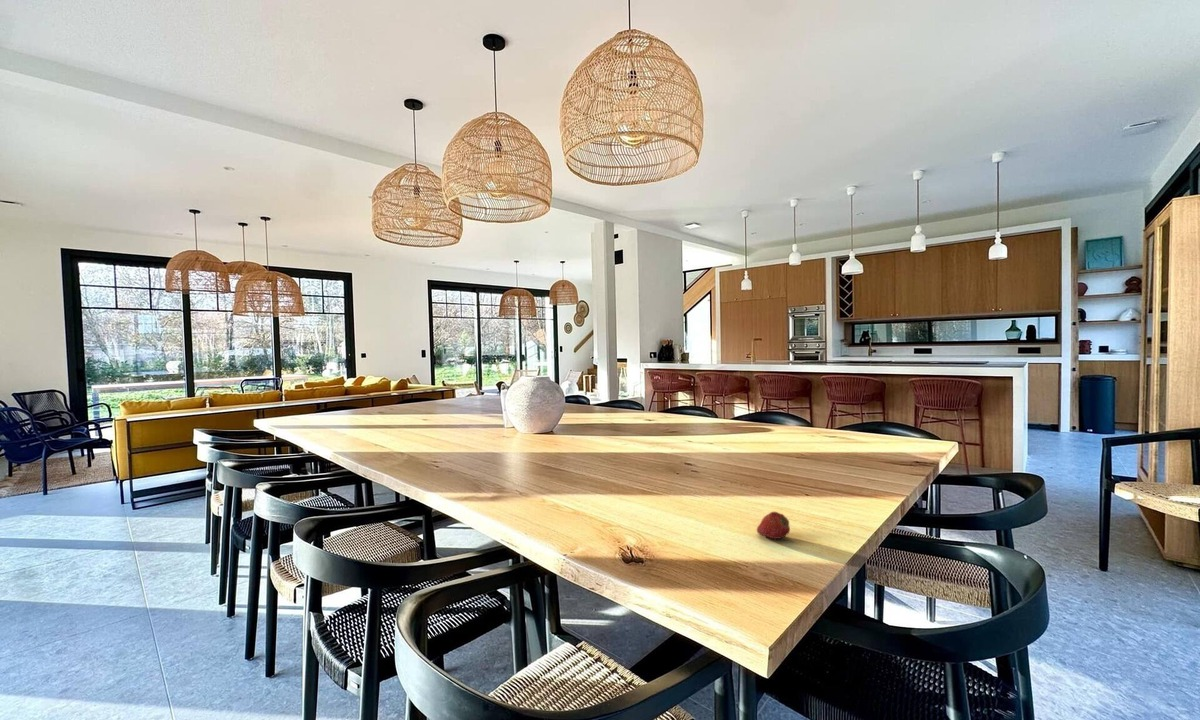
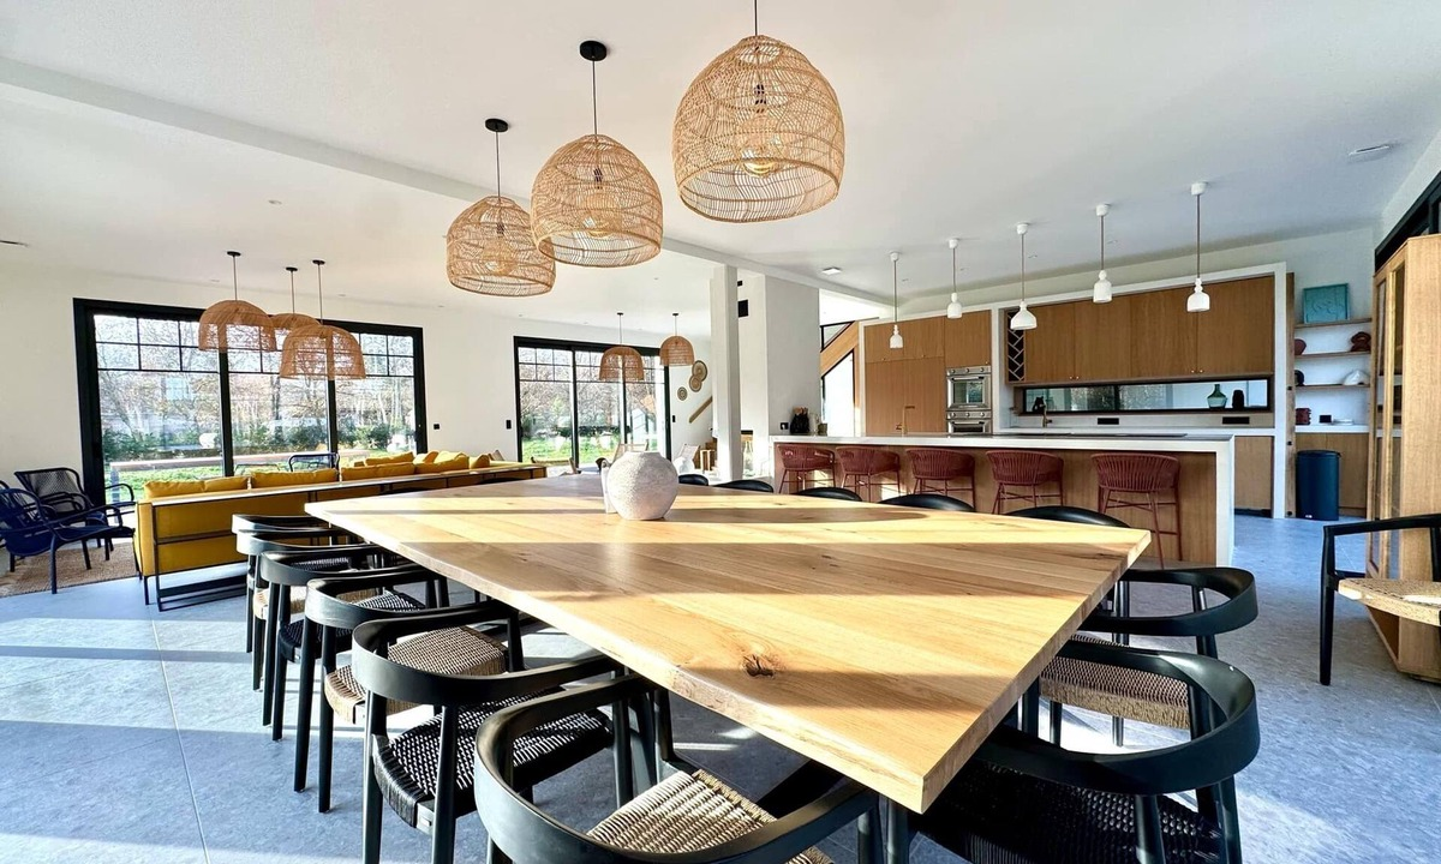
- fruit (772, 524)
